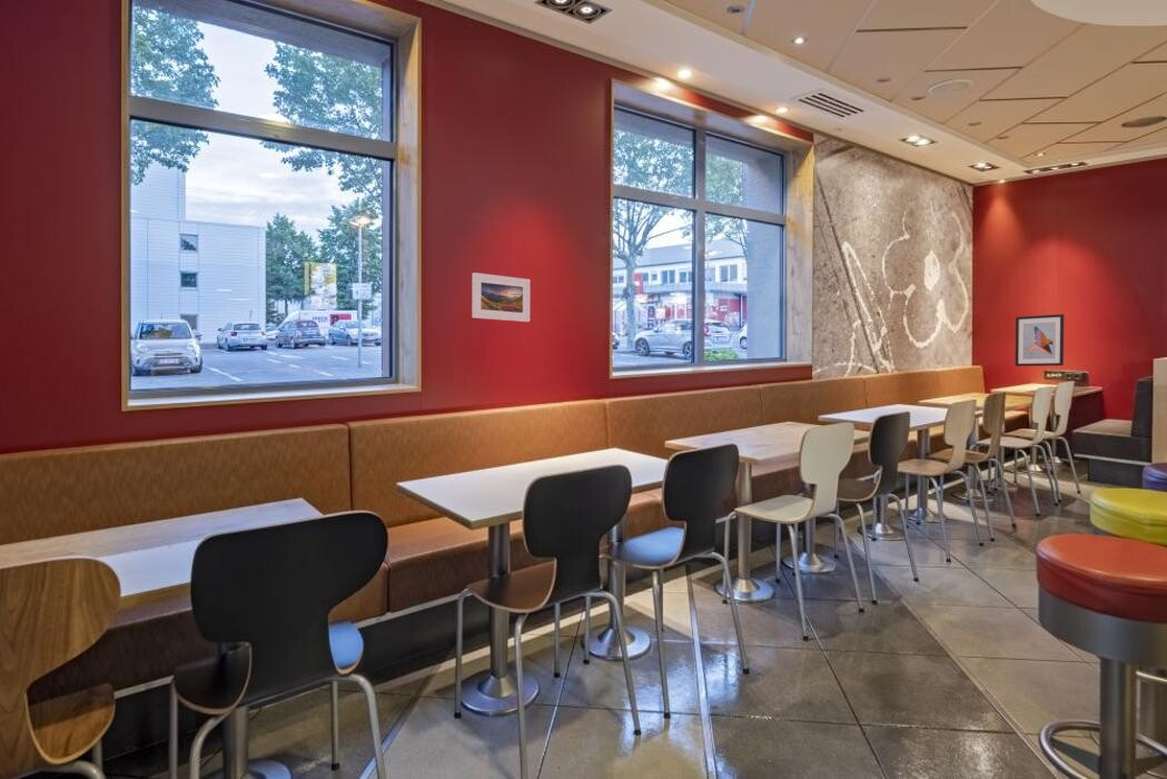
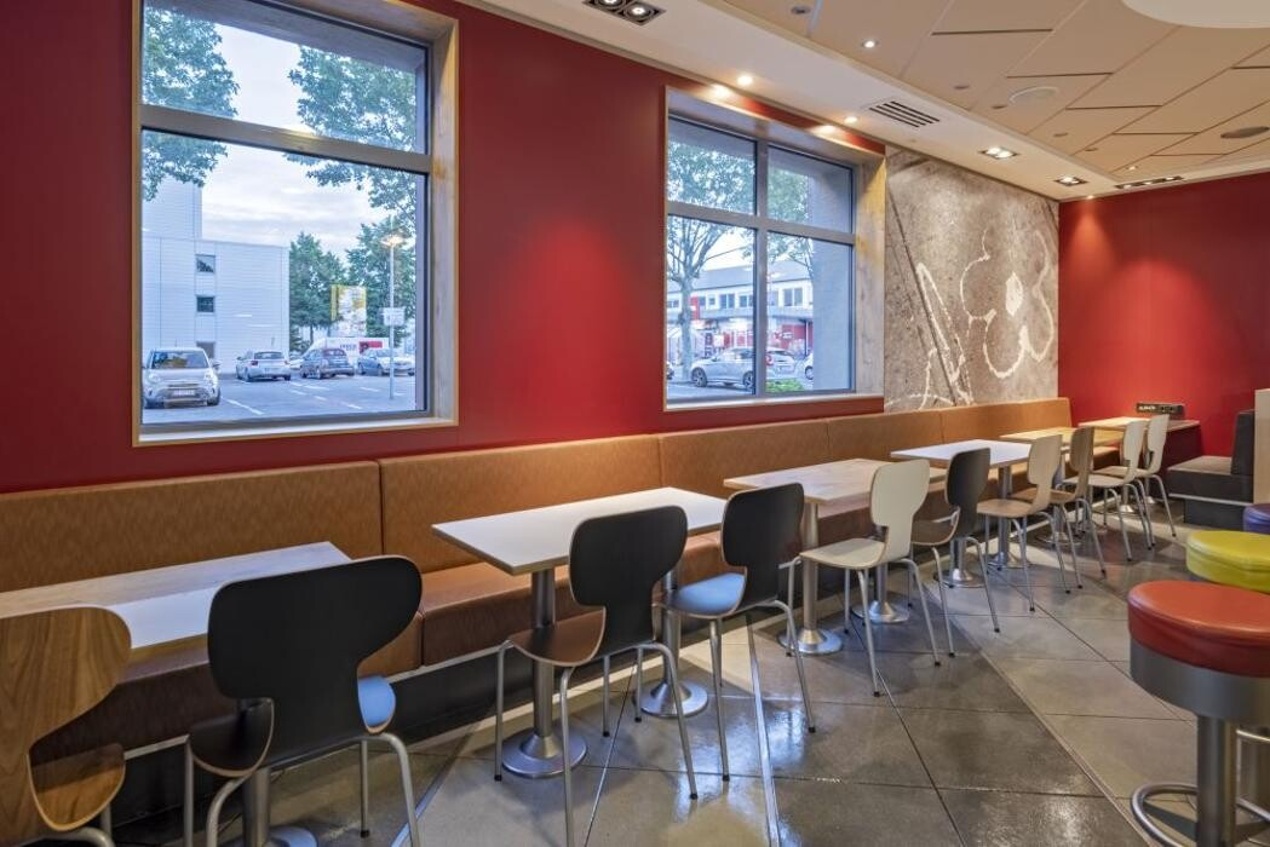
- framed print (502, 297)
- wall art (1039, 341)
